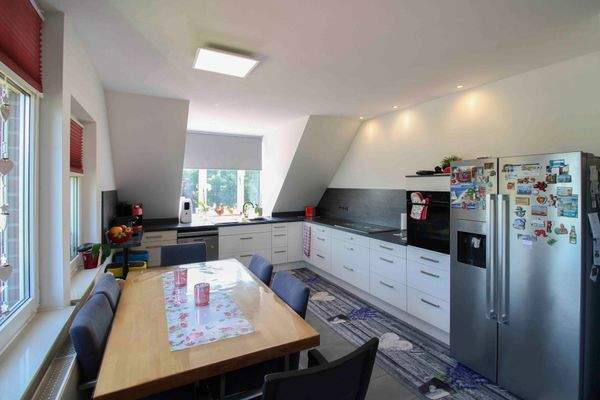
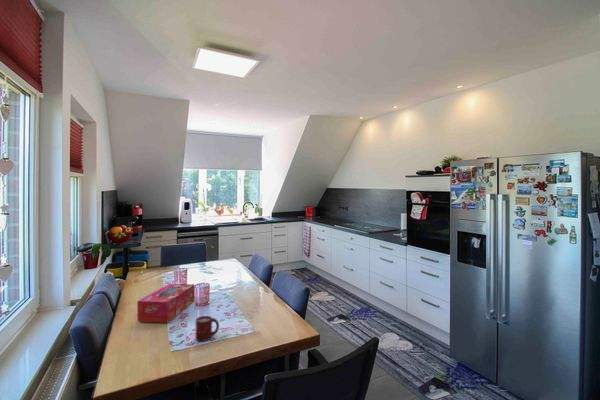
+ tissue box (168, 301)
+ cup (207, 327)
